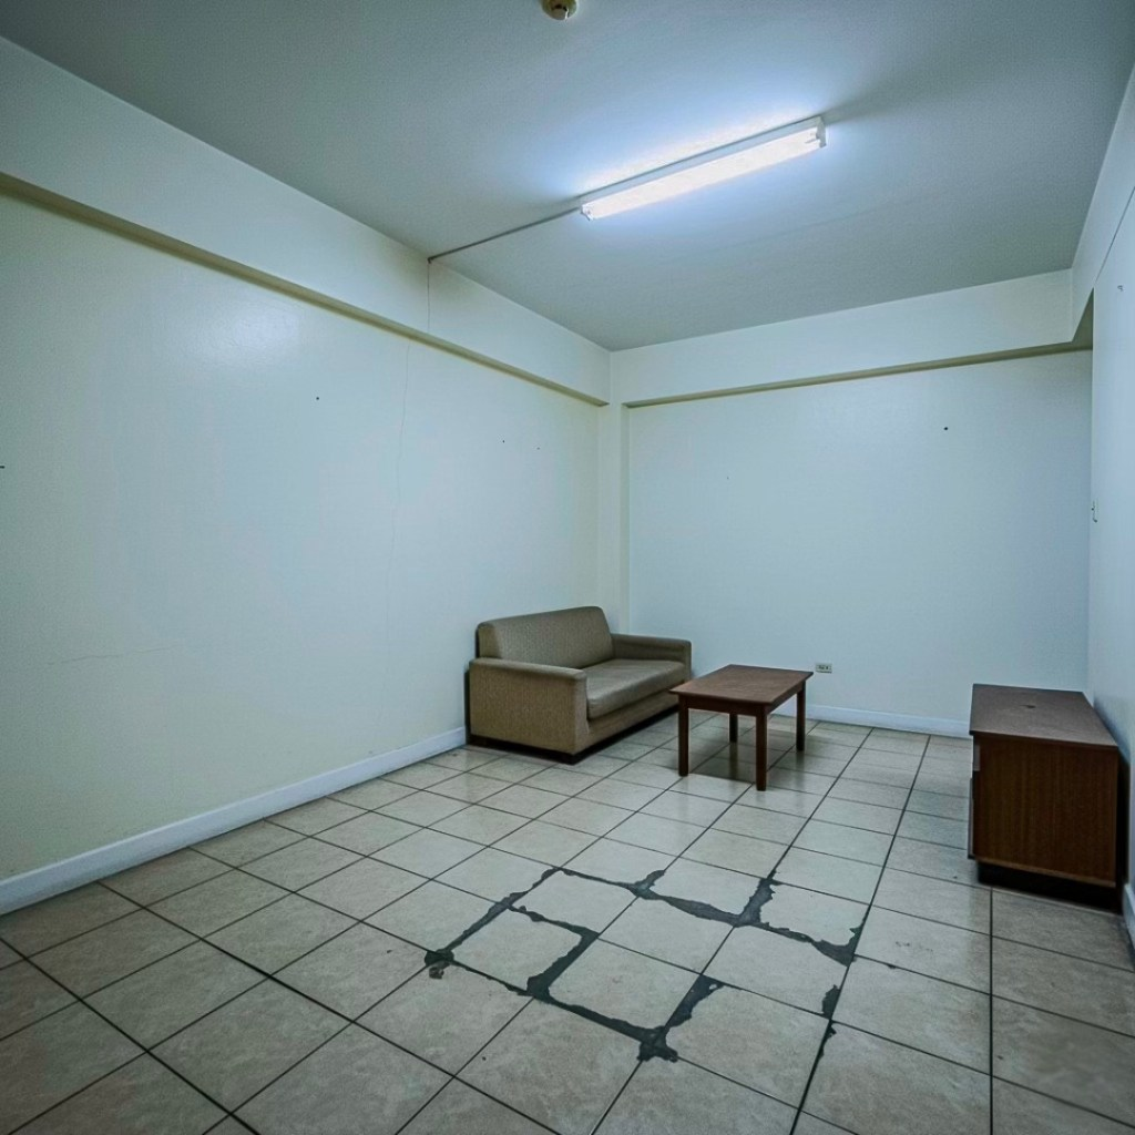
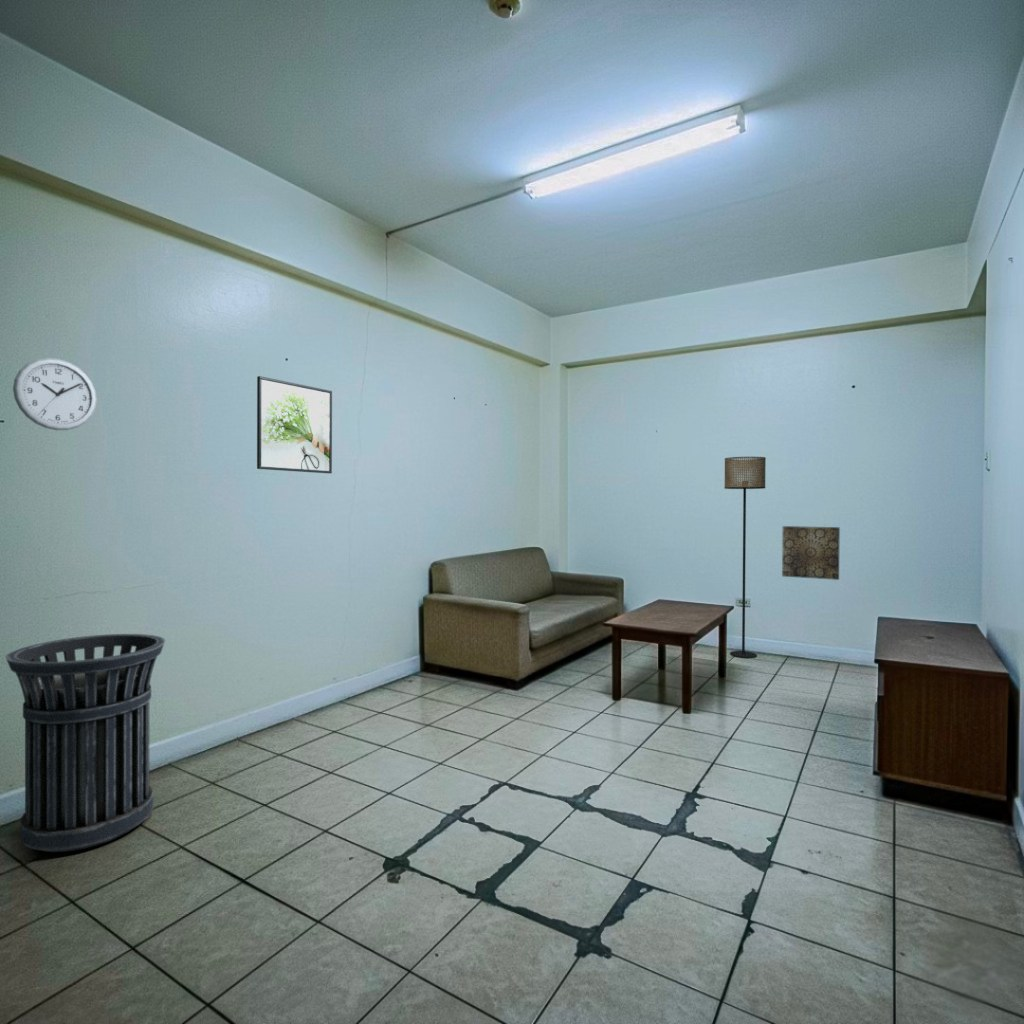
+ wall clock (57, 394)
+ trash can (90, 736)
+ wall art (810, 552)
+ floor lamp (744, 556)
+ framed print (296, 427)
